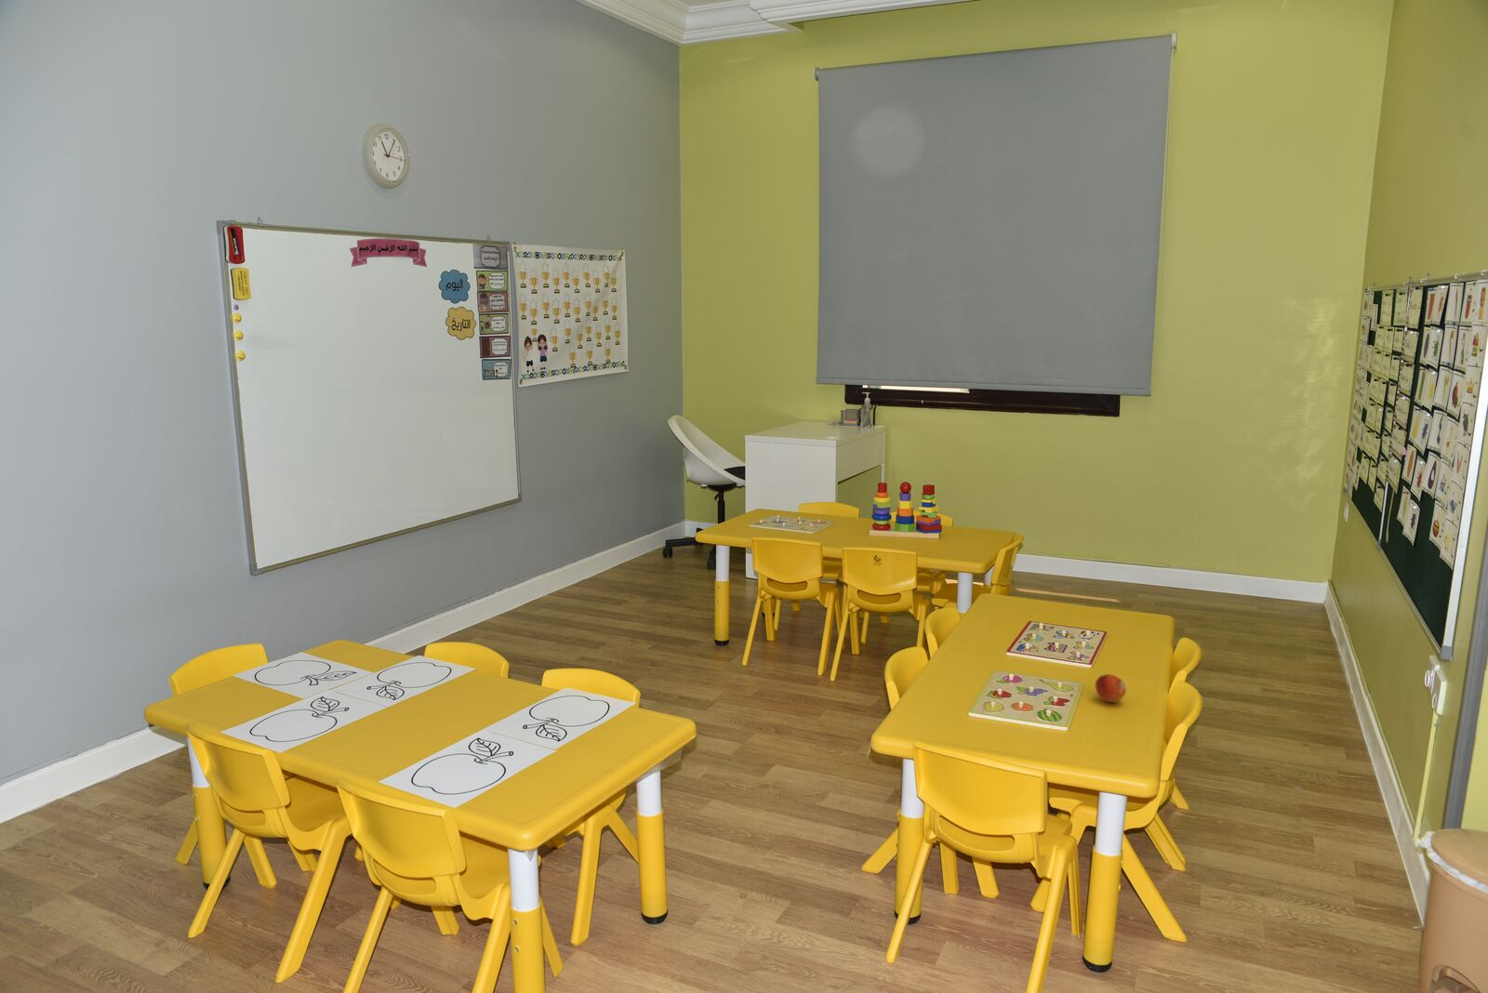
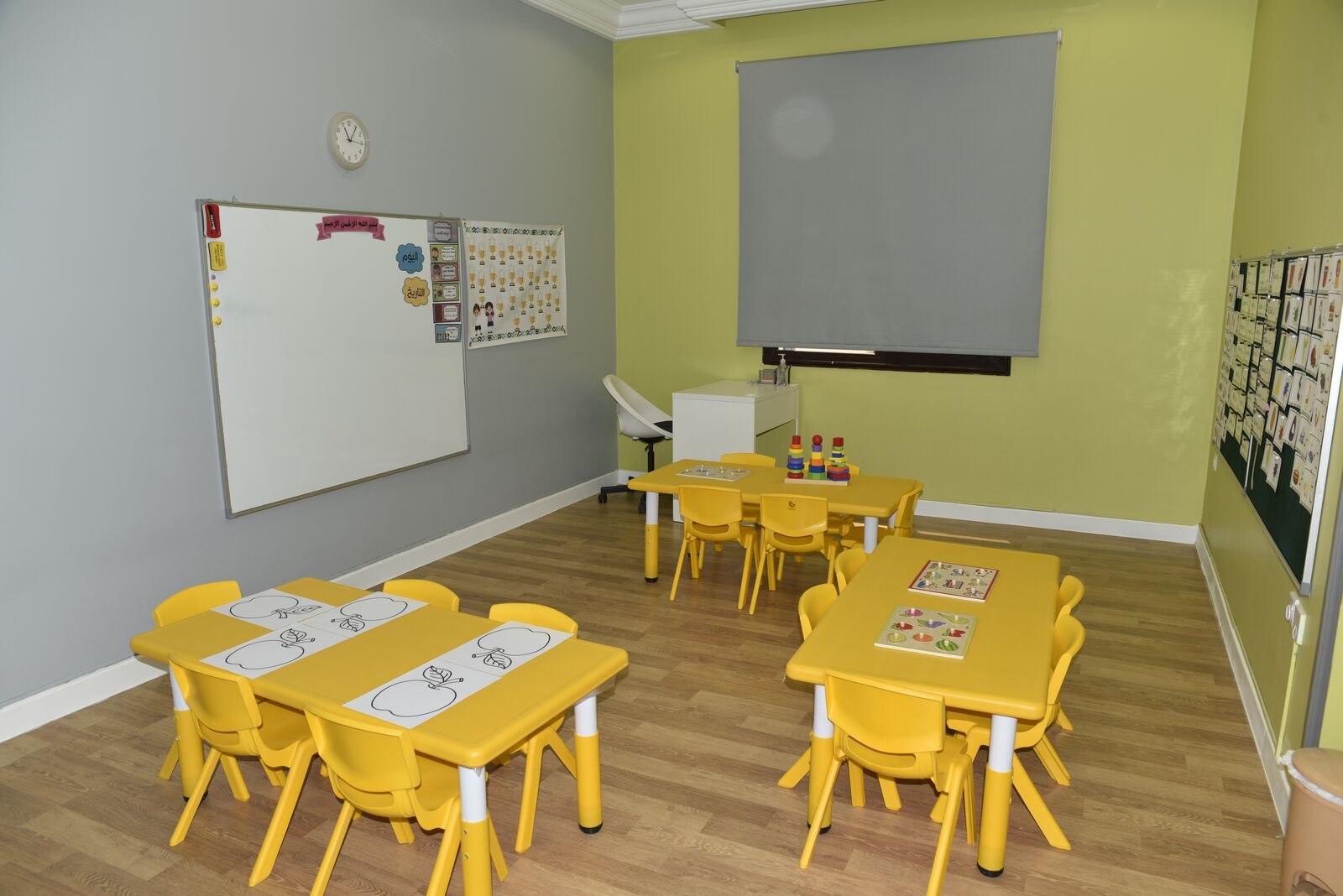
- fruit (1110, 688)
